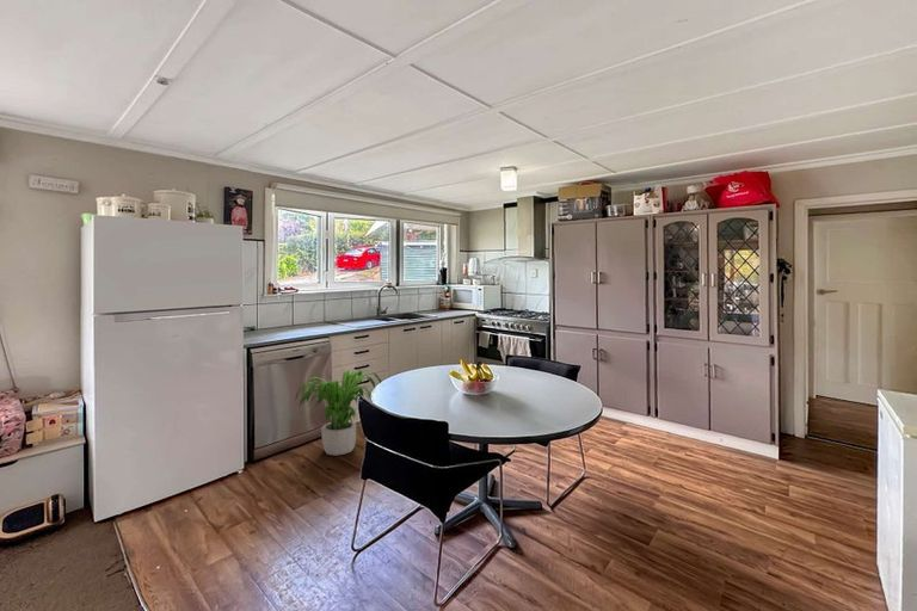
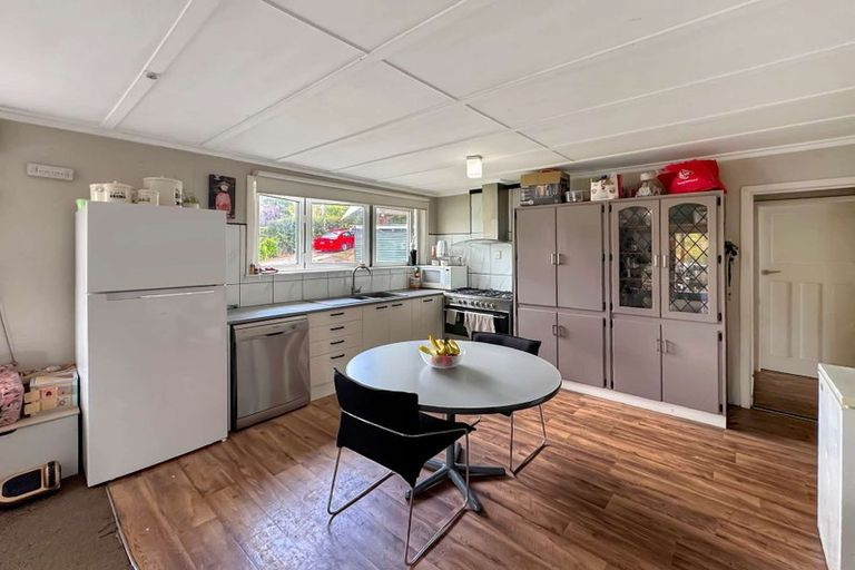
- potted plant (341, 411)
